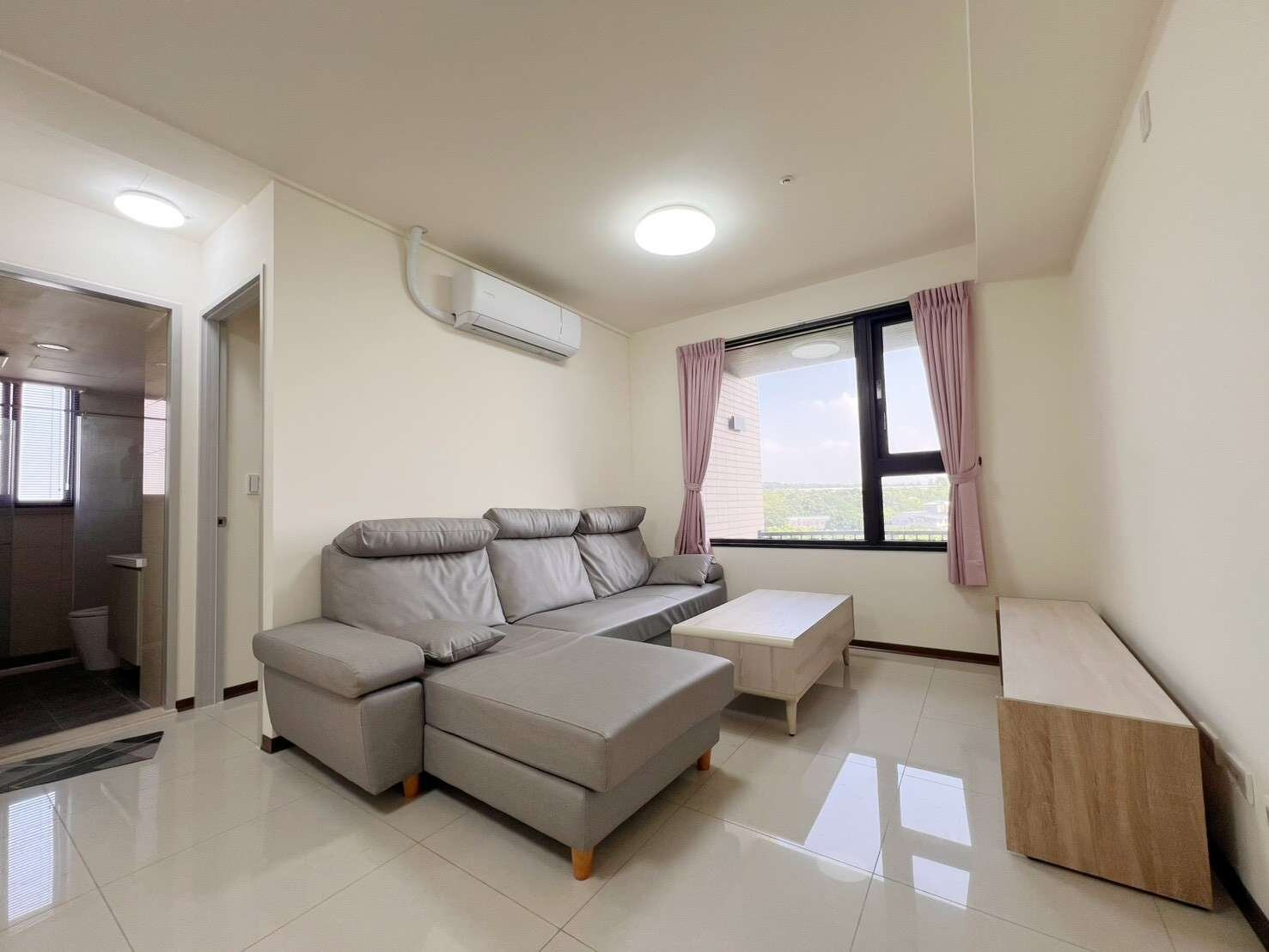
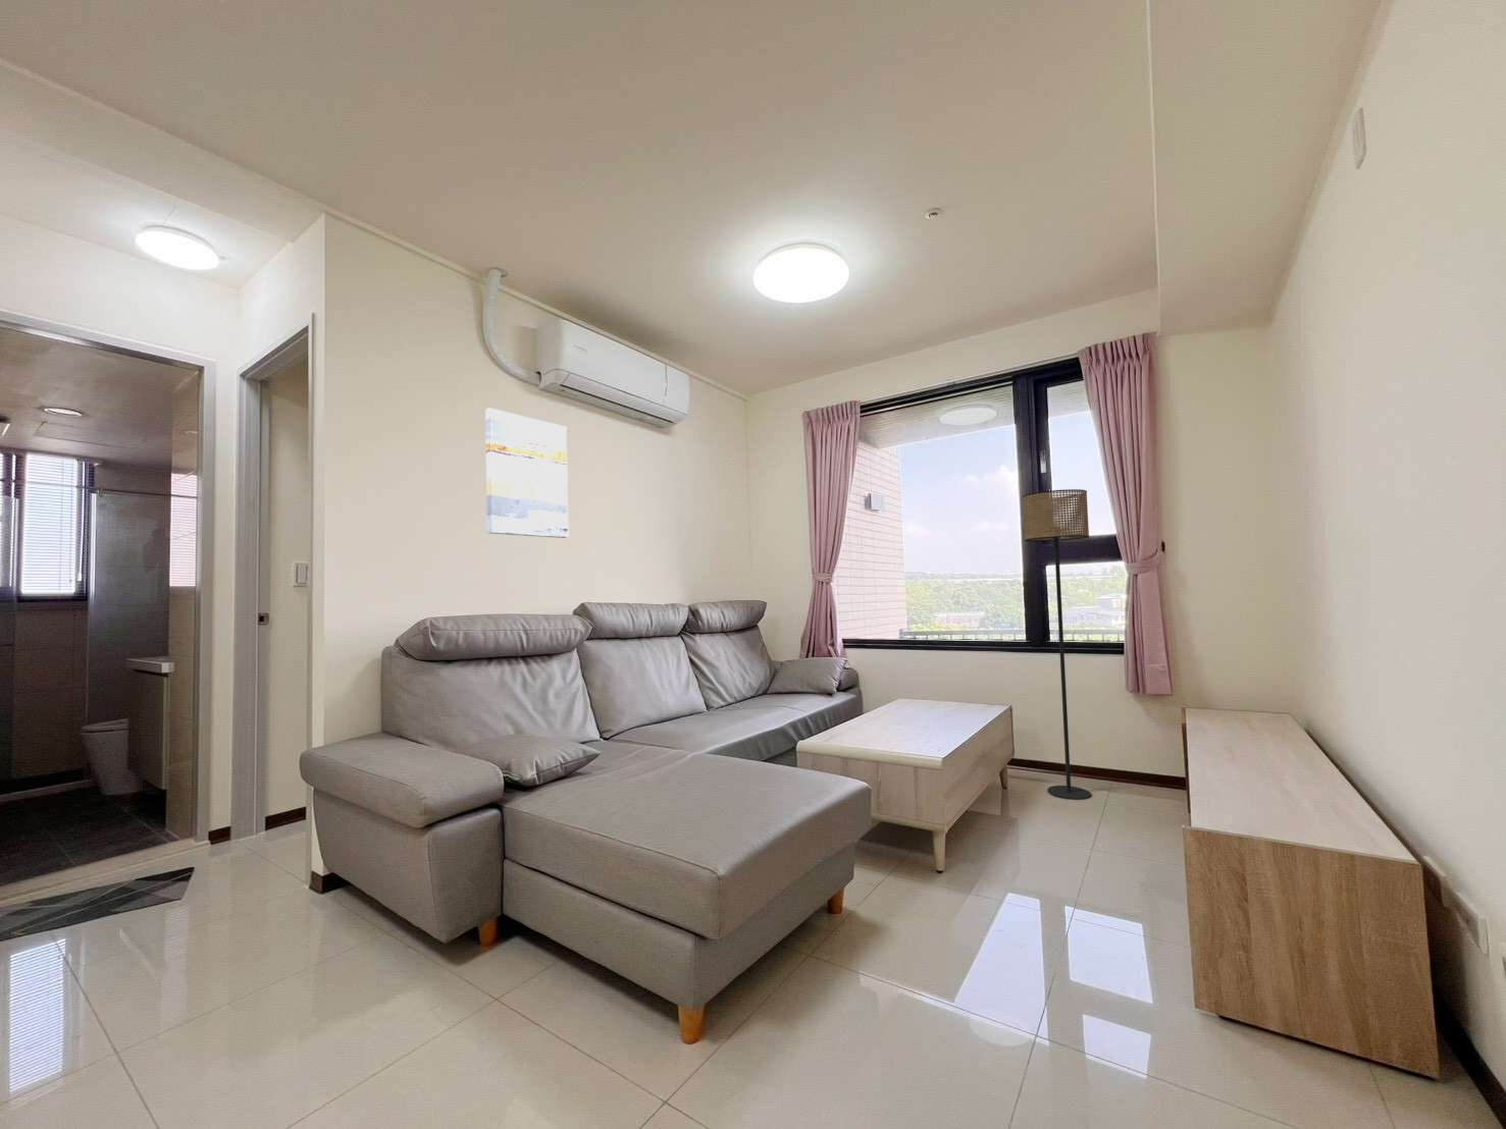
+ floor lamp (1061, 642)
+ wall art (529, 476)
